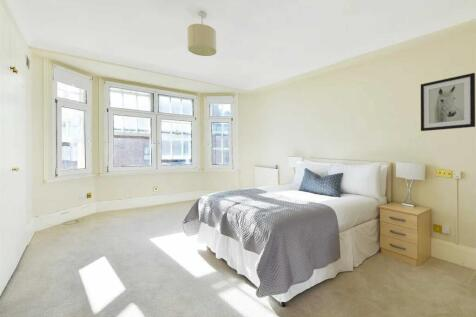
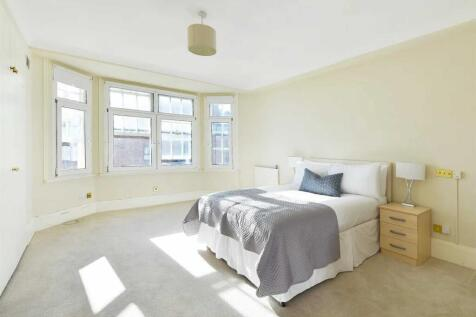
- wall art (446, 104)
